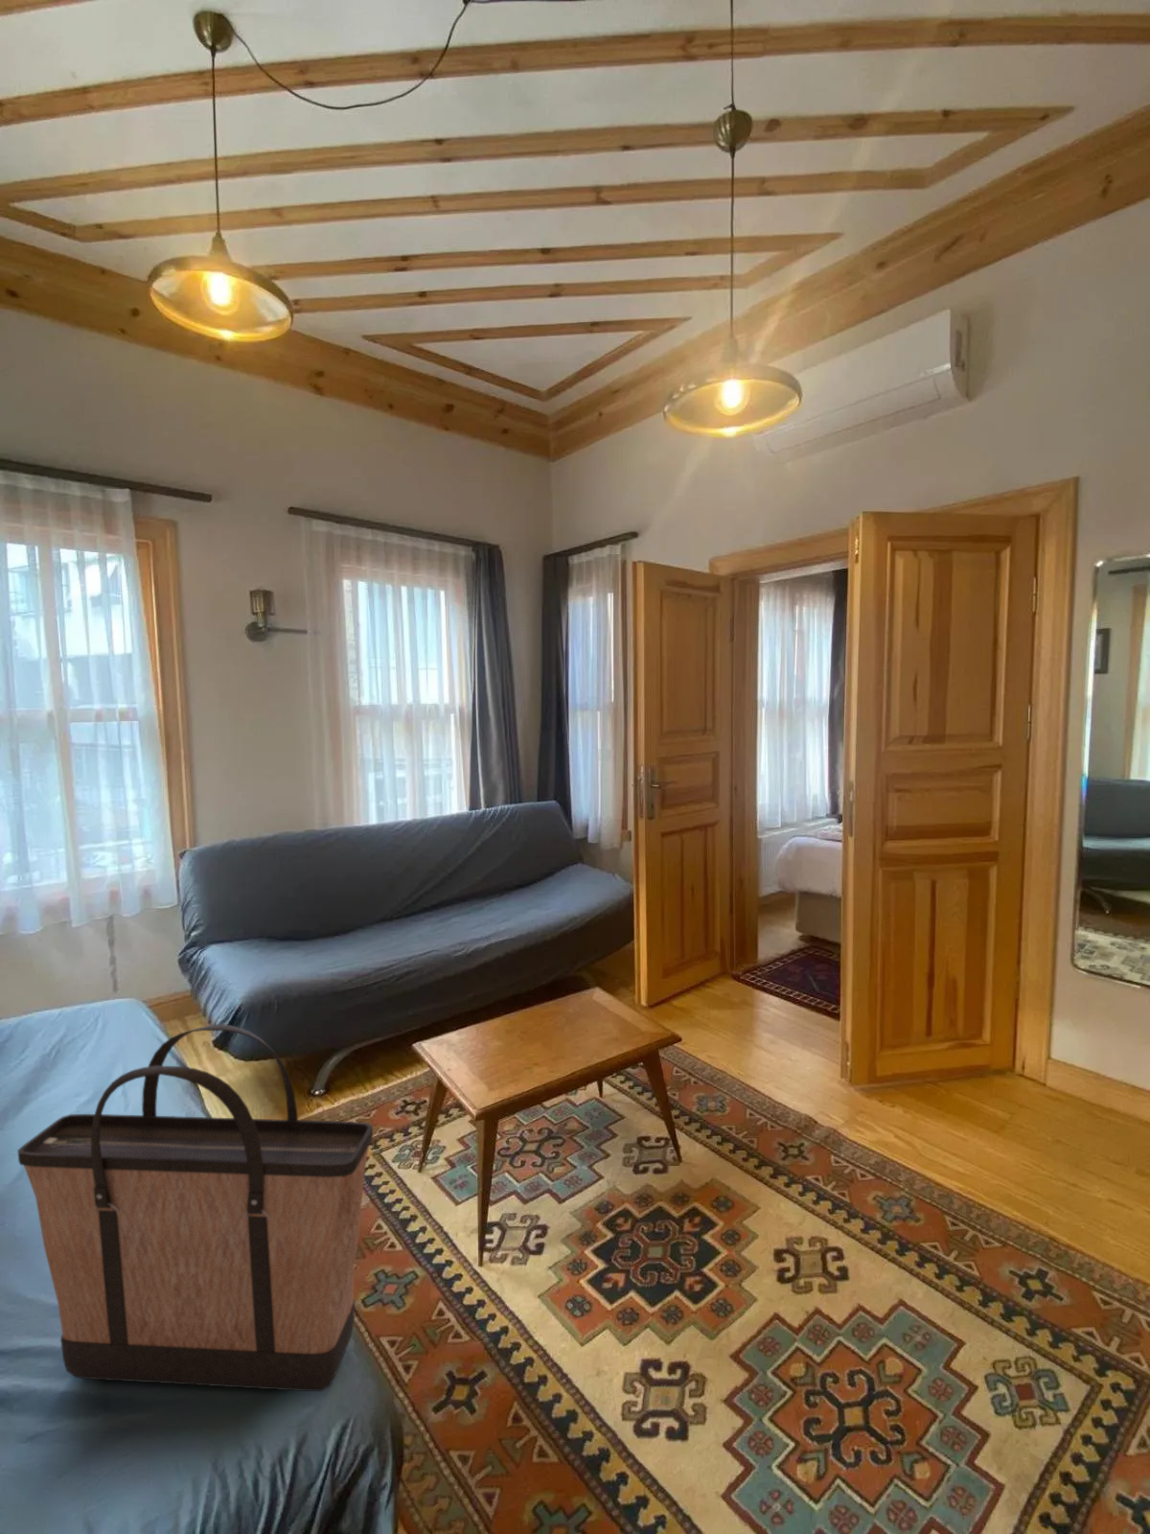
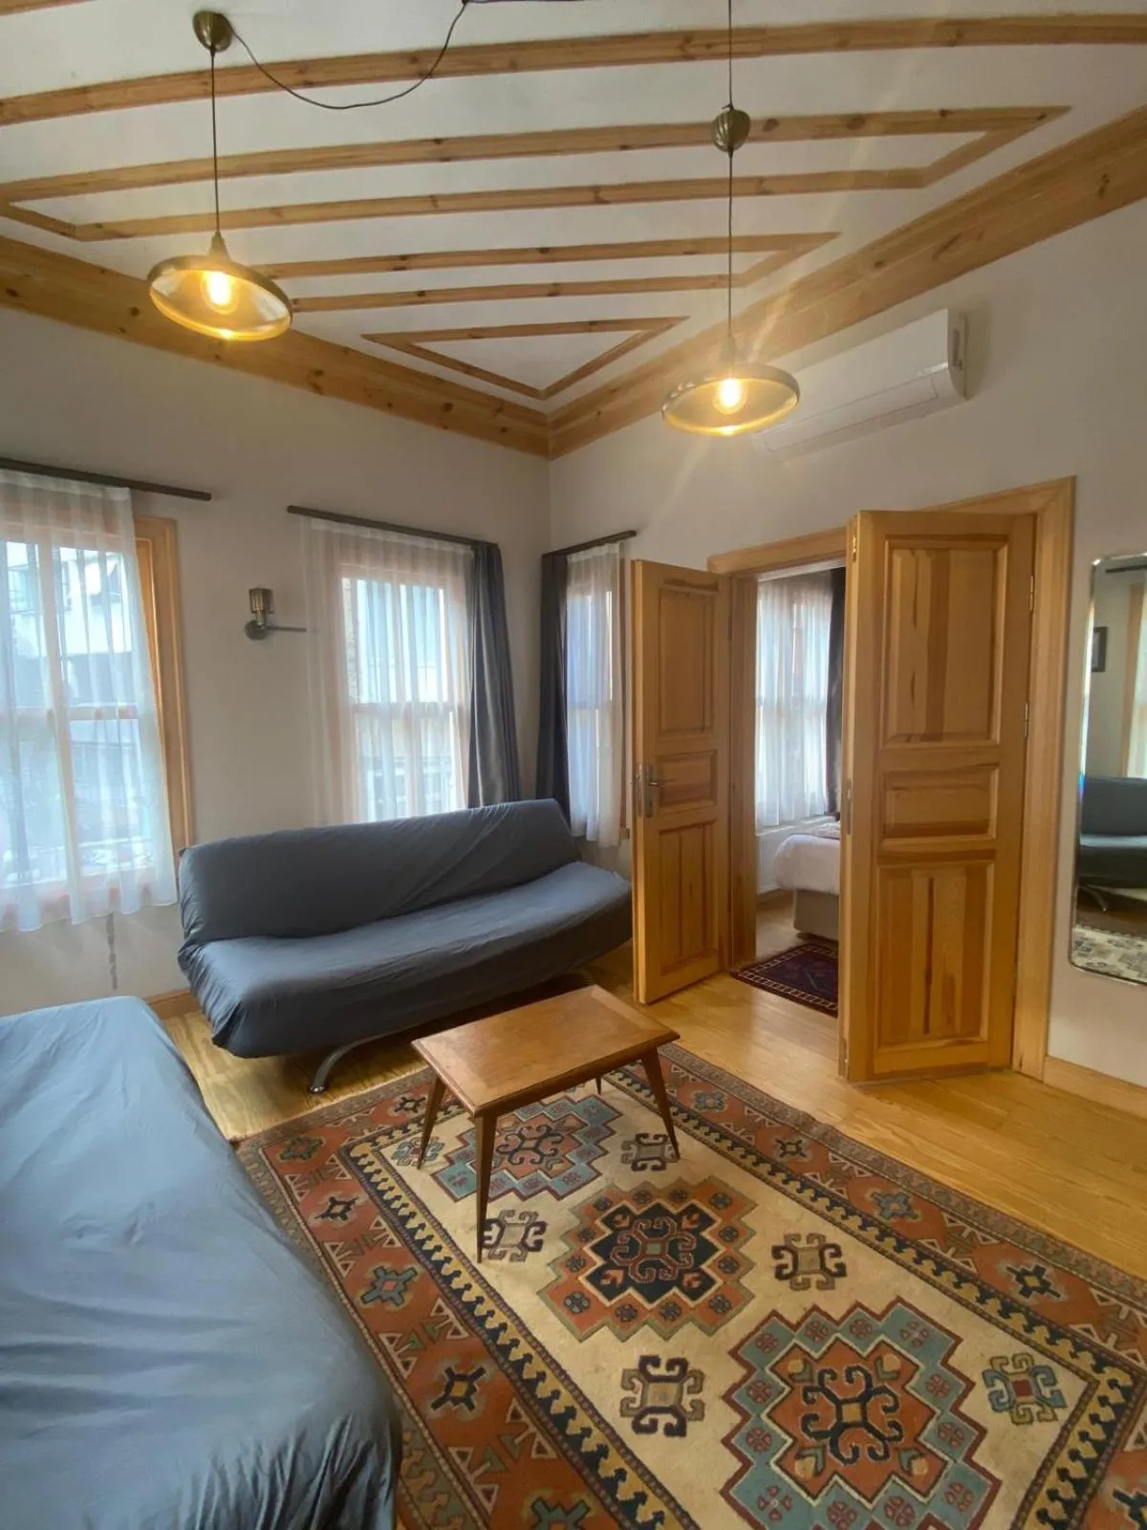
- shopping bag (203, 1207)
